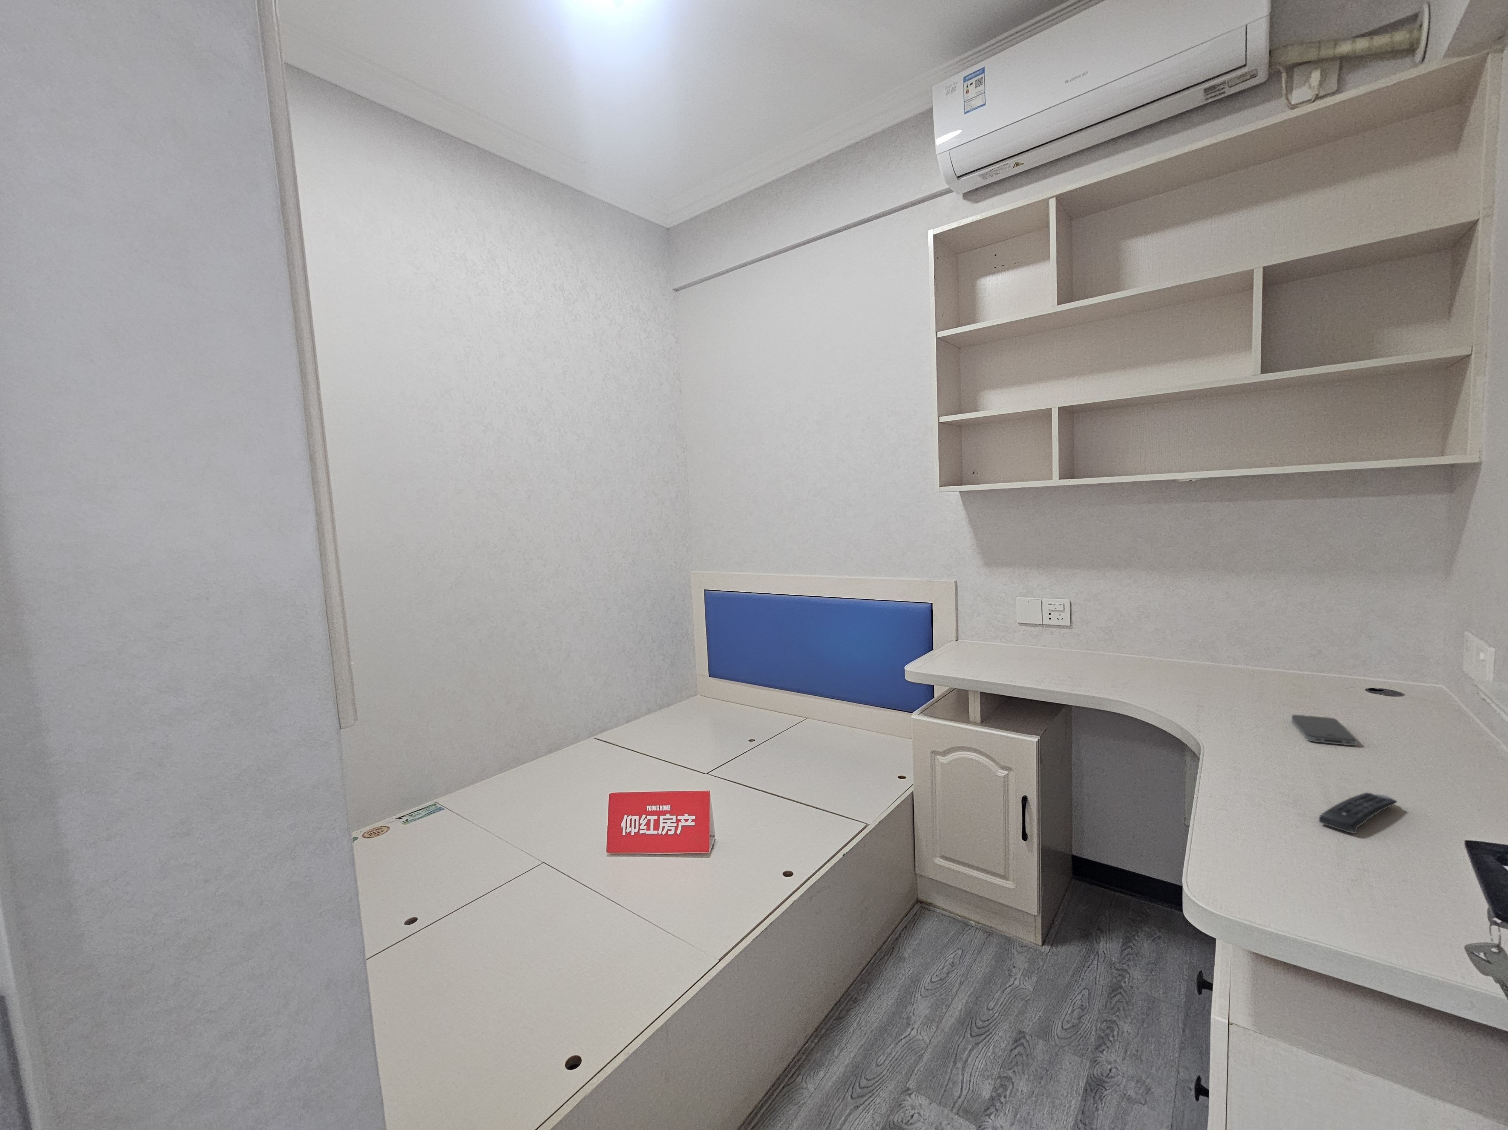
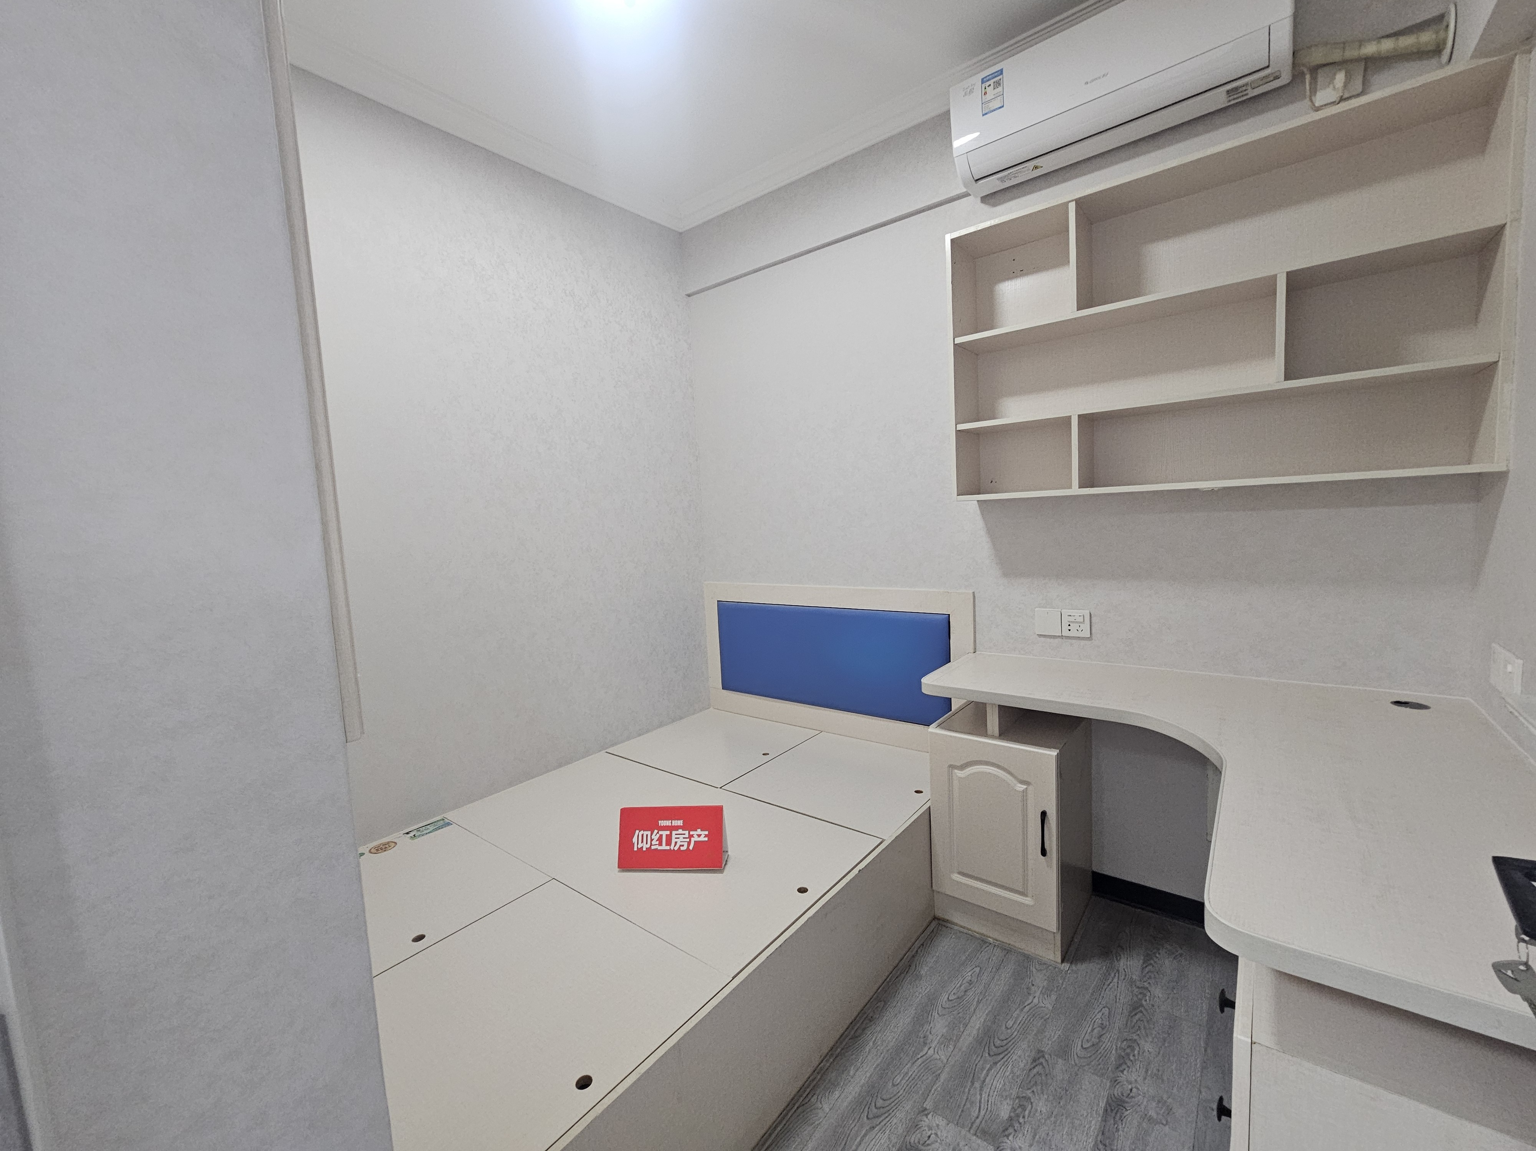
- smartphone (1322, 729)
- remote control (1361, 808)
